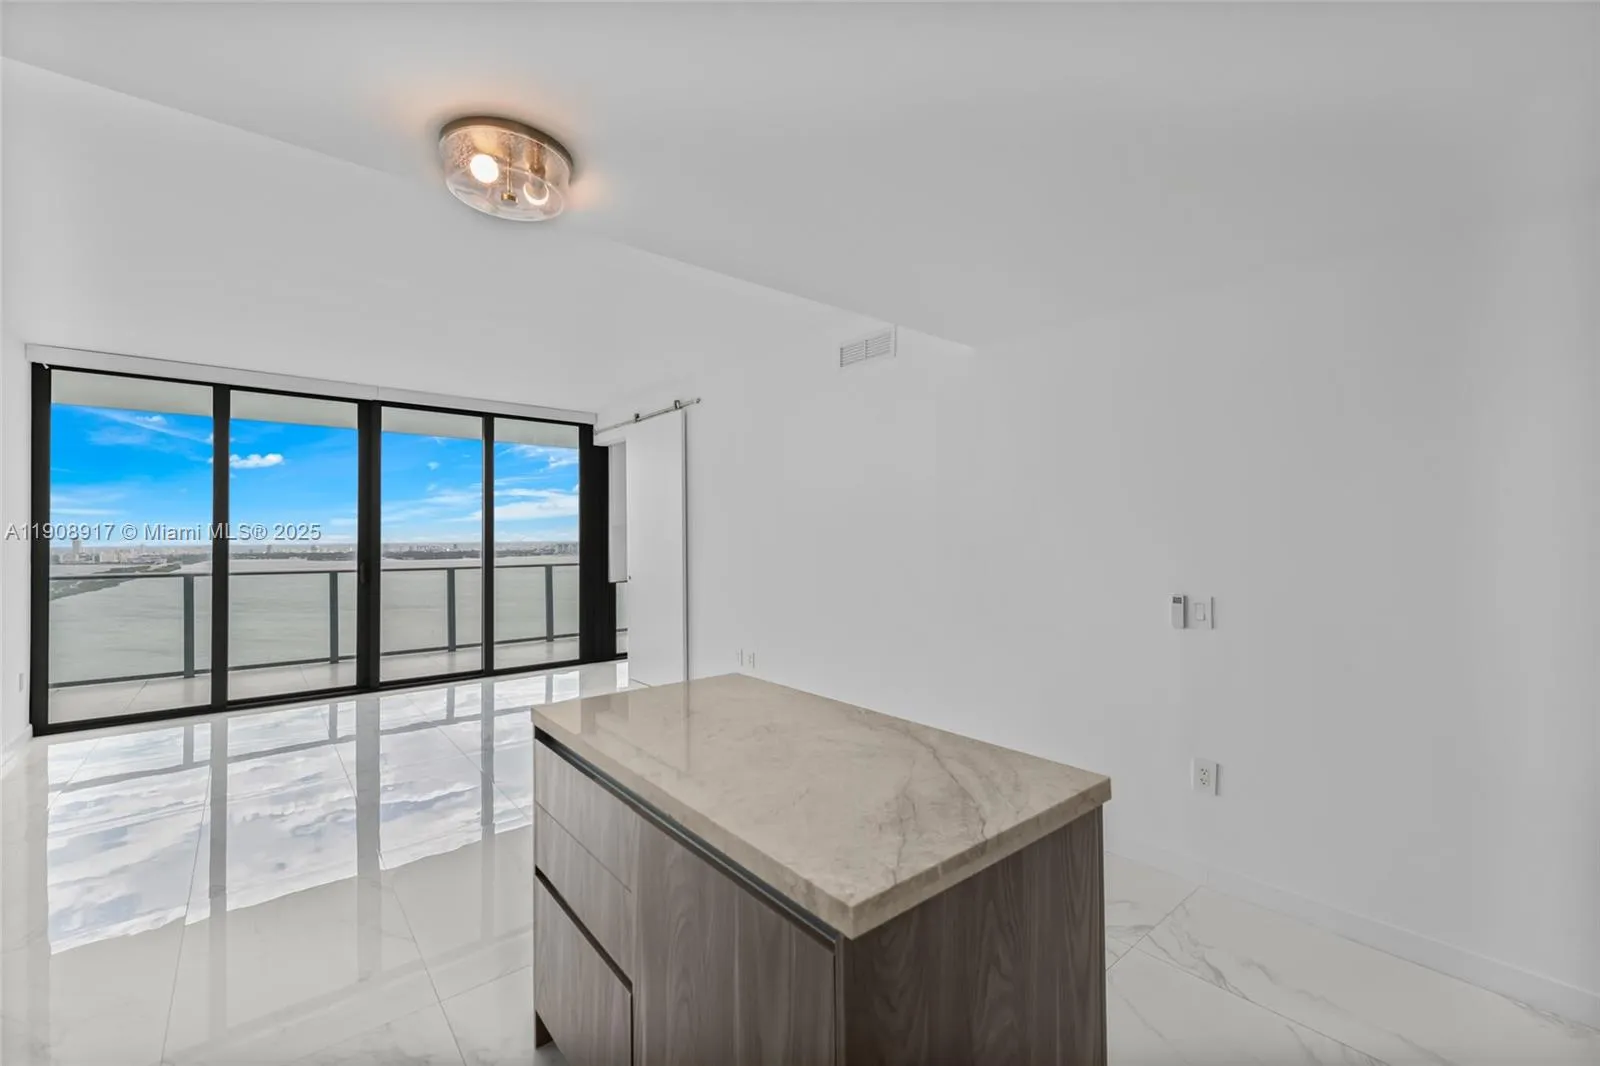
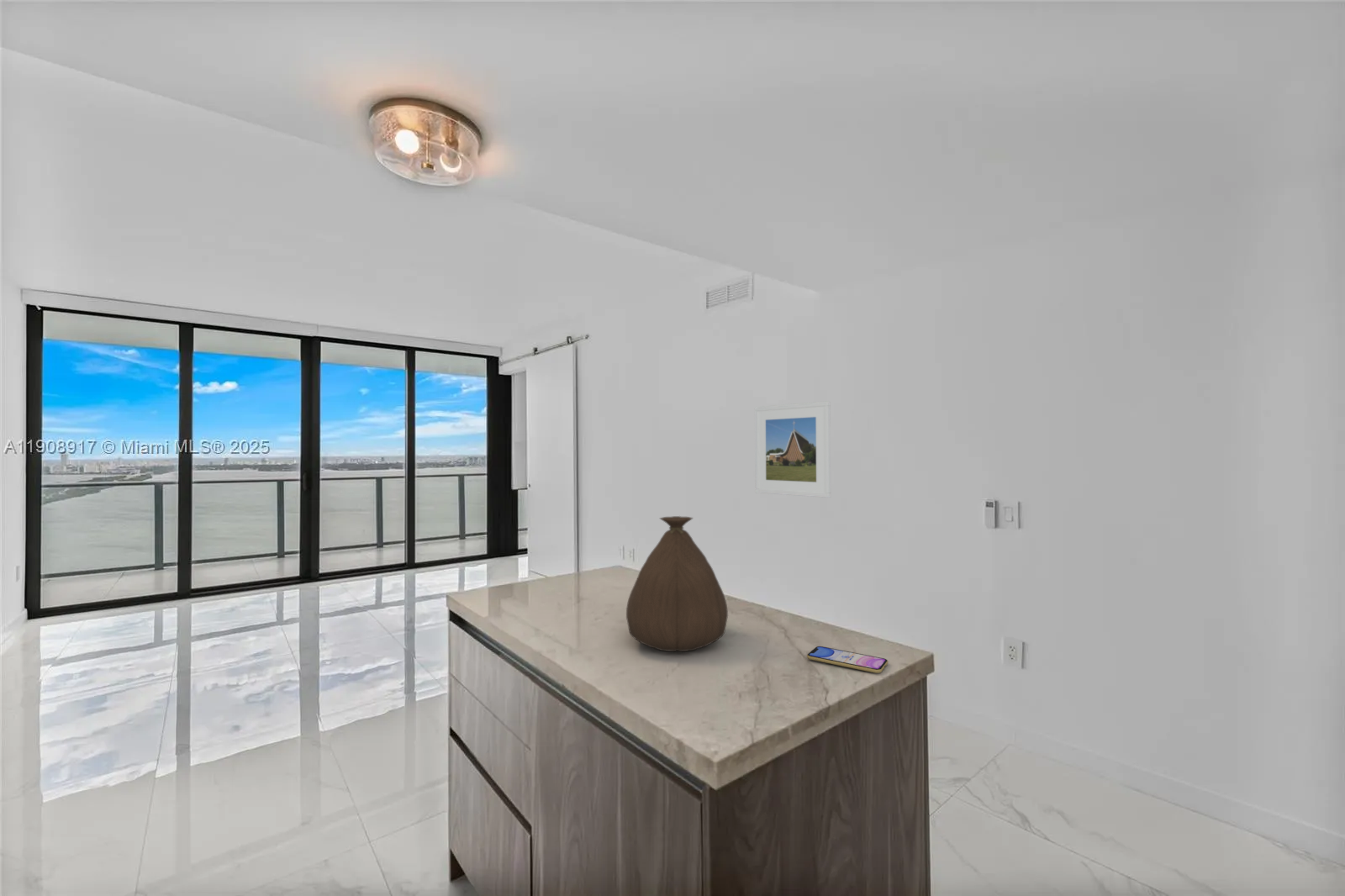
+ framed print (790, 450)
+ bag (677, 577)
+ smartphone (847, 659)
